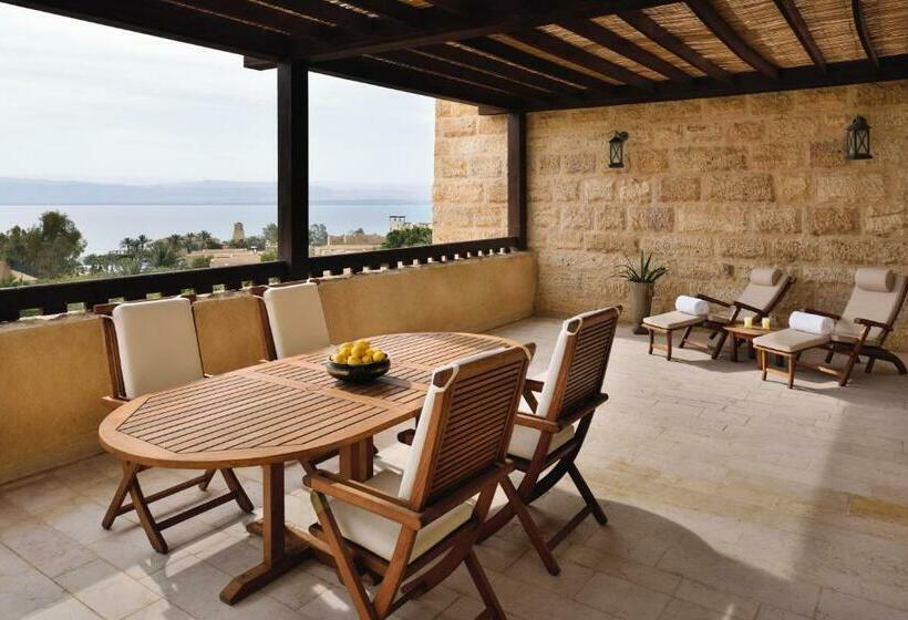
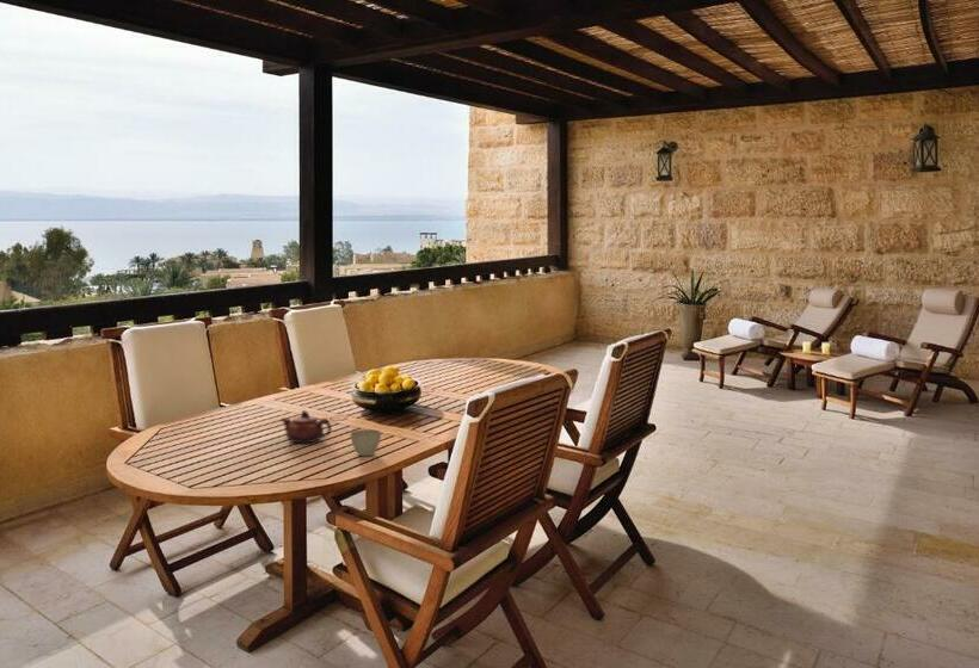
+ teapot (306, 425)
+ flower pot (365, 443)
